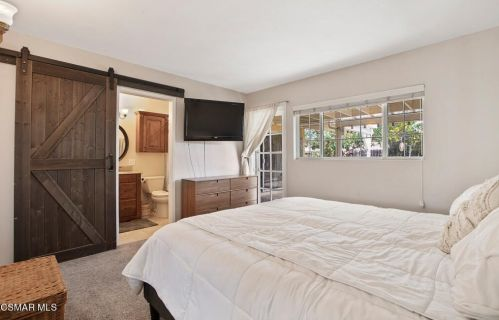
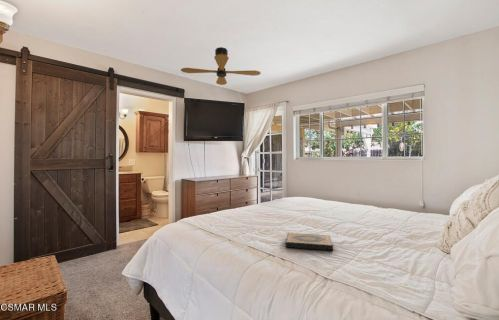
+ ceiling fan (221, 62)
+ hardback book (308, 241)
